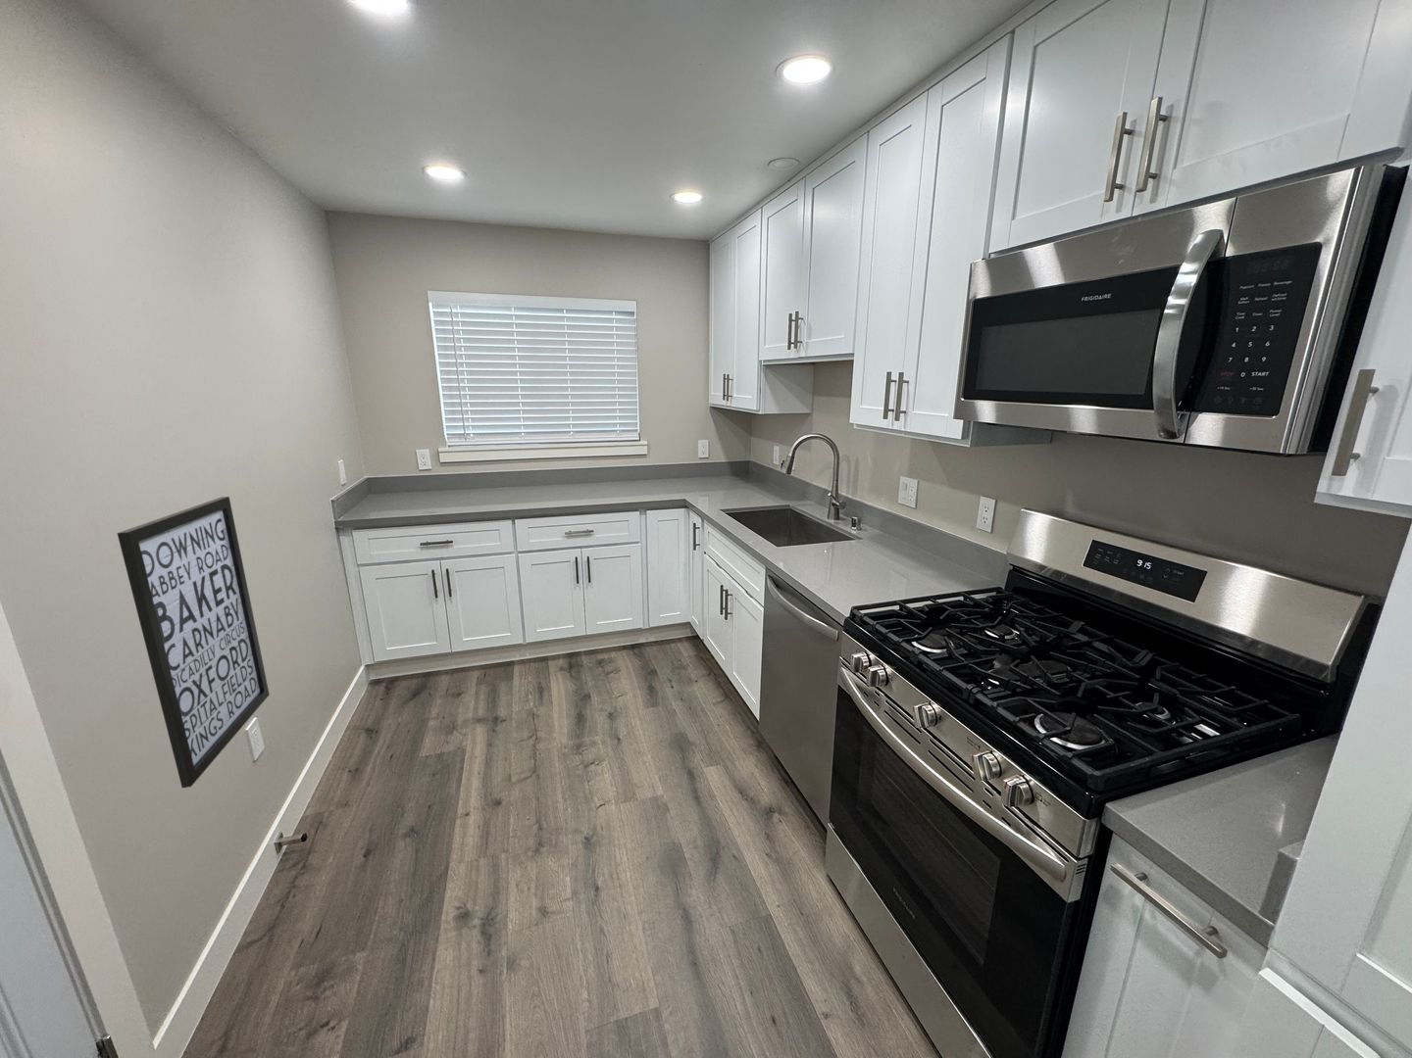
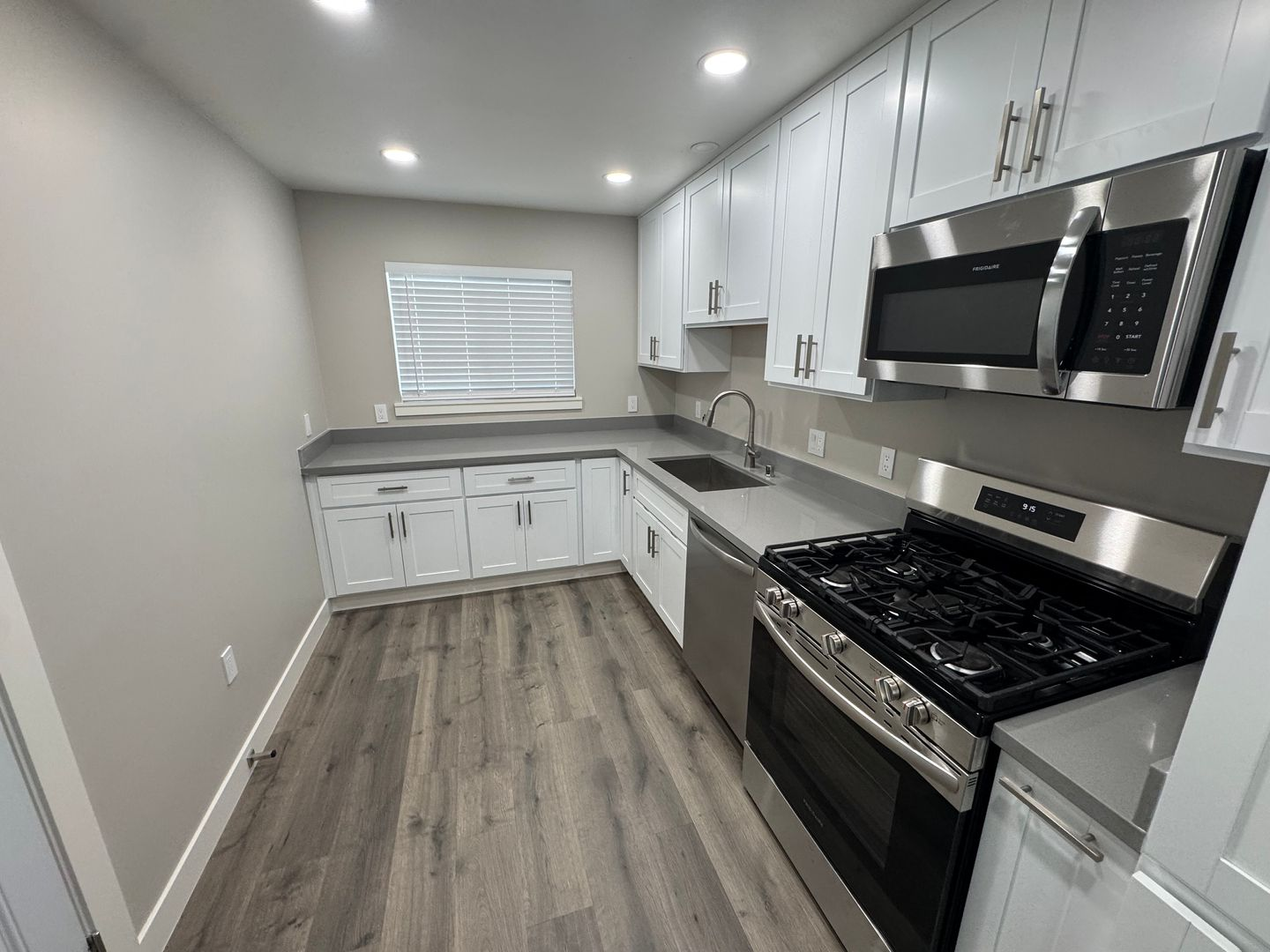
- wall art (207, 629)
